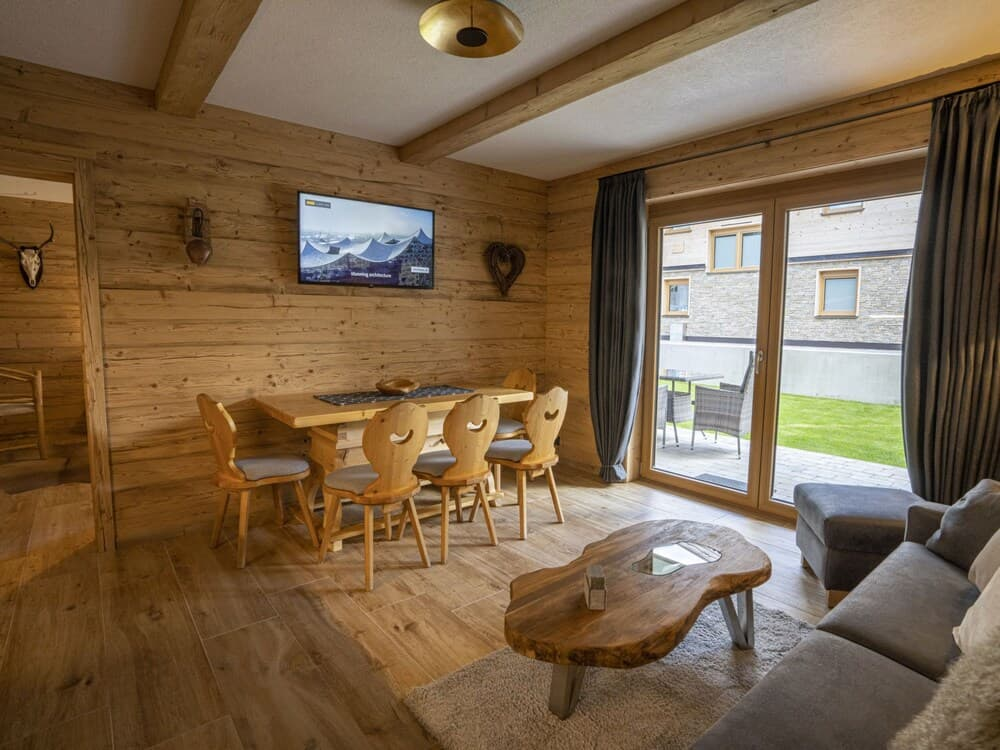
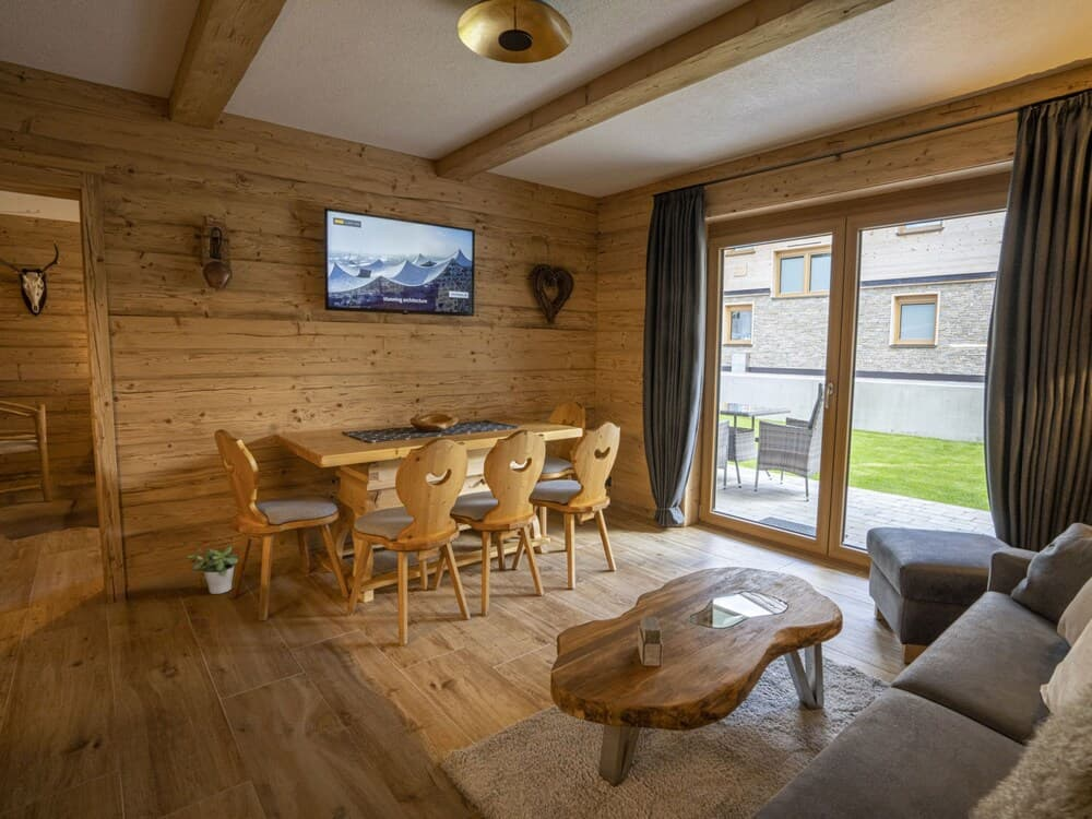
+ potted plant (214, 570)
